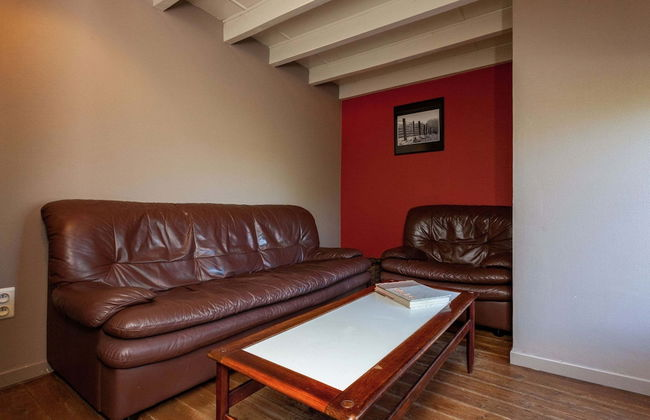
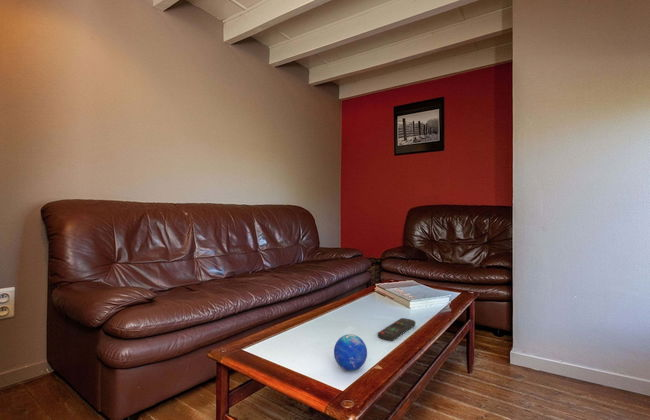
+ remote control (397, 328)
+ decorative orb (350, 352)
